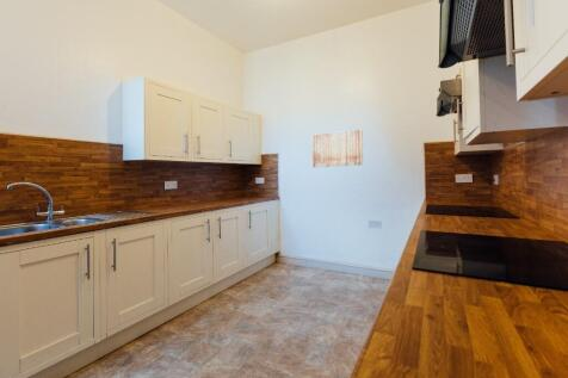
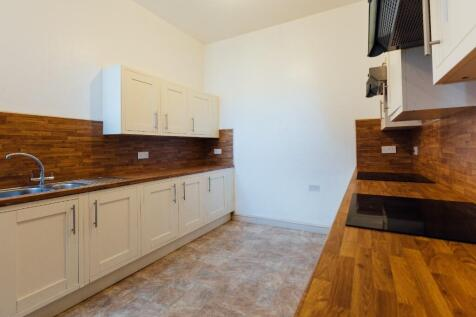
- wall art (337, 149)
